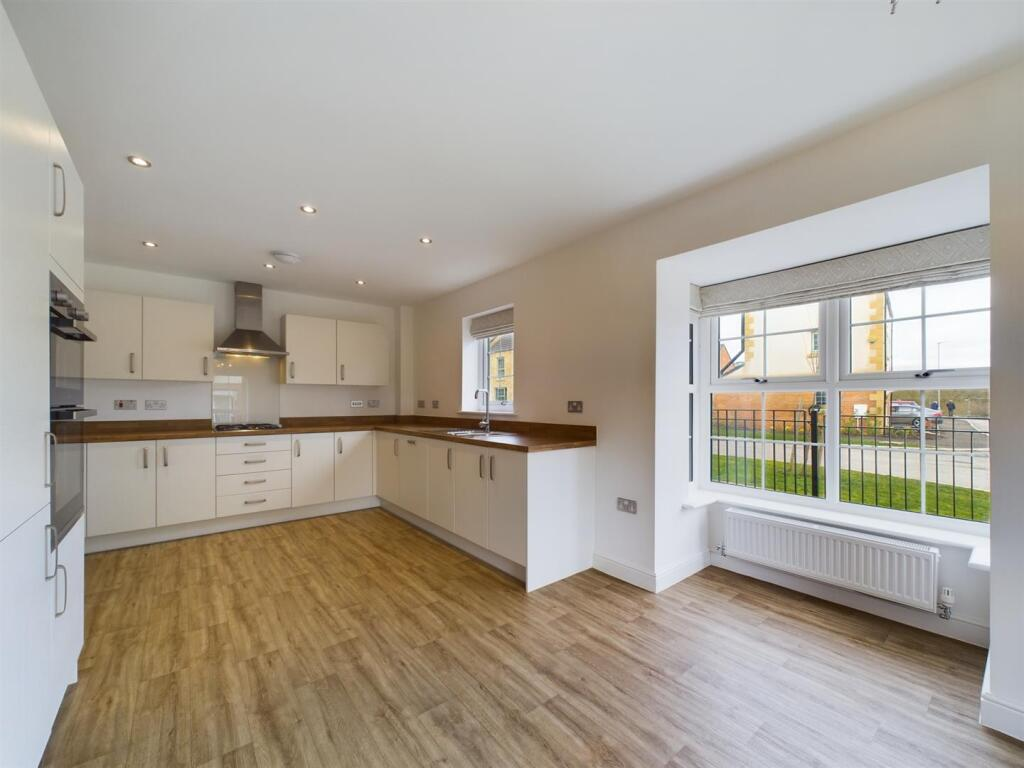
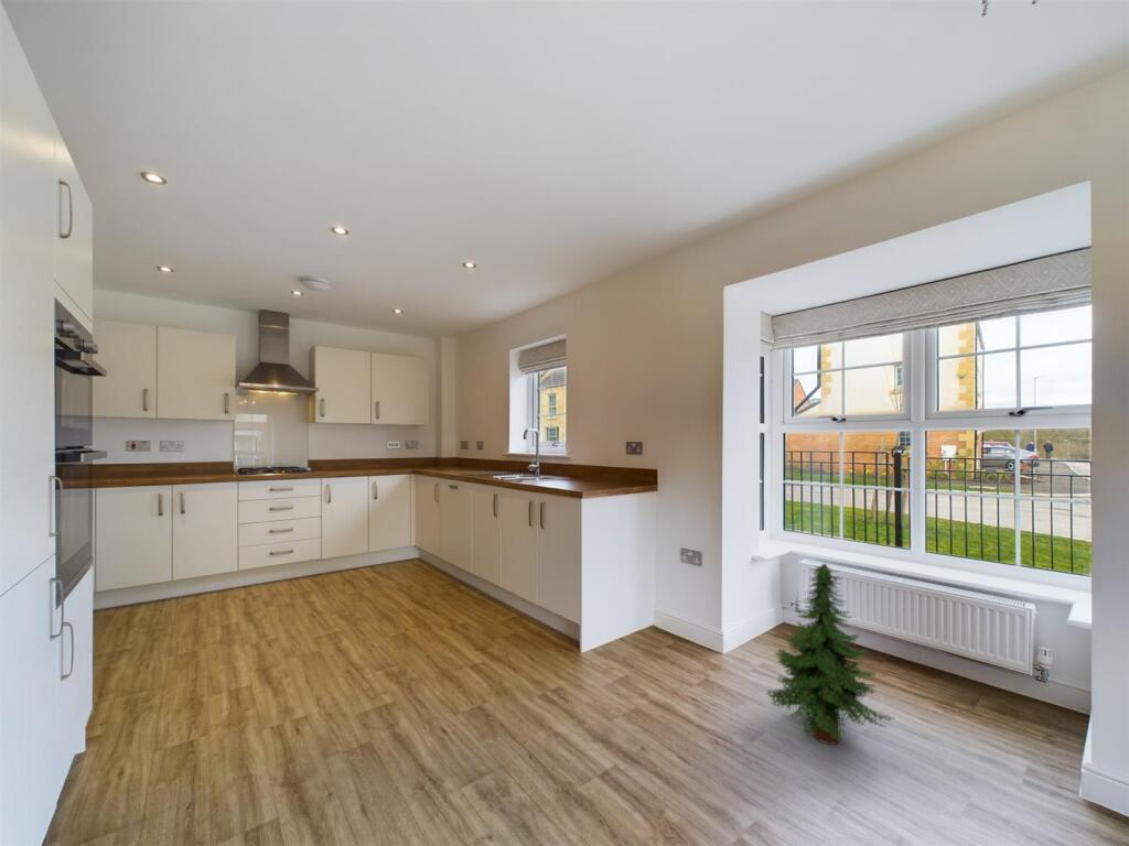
+ tree (825, 649)
